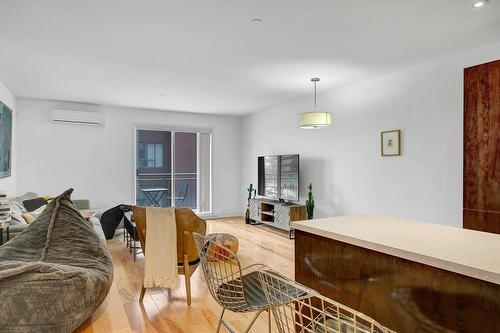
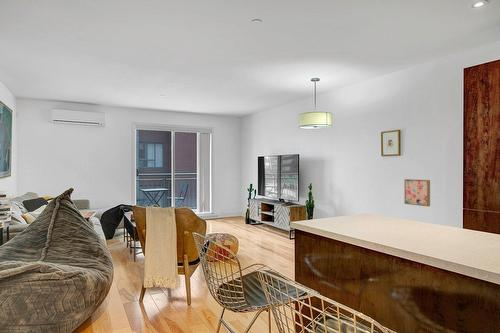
+ wall art (416, 192)
